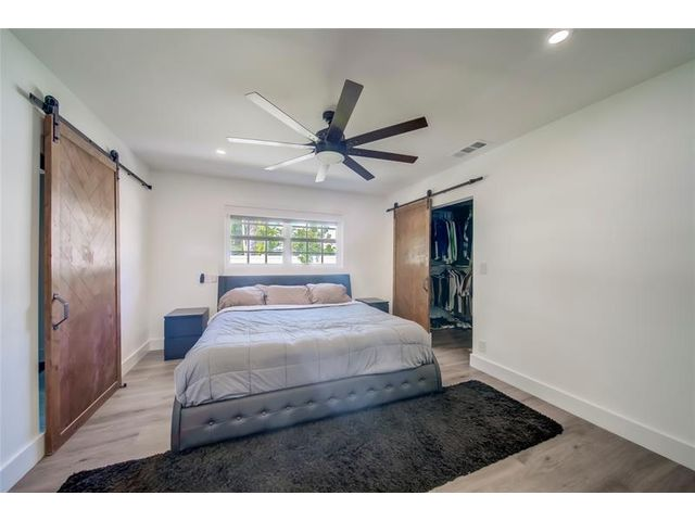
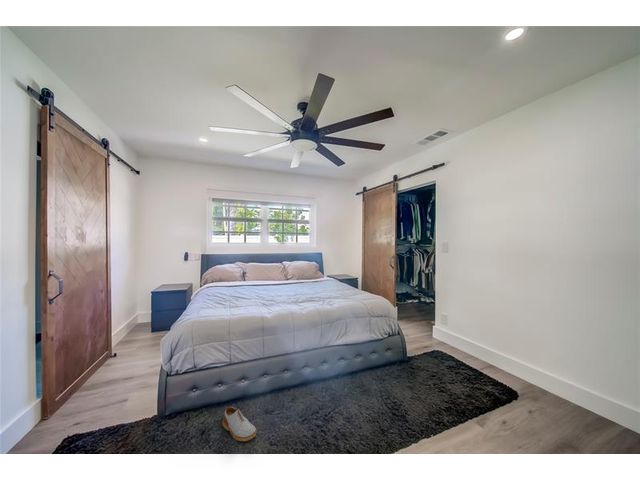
+ shoe (238, 422)
